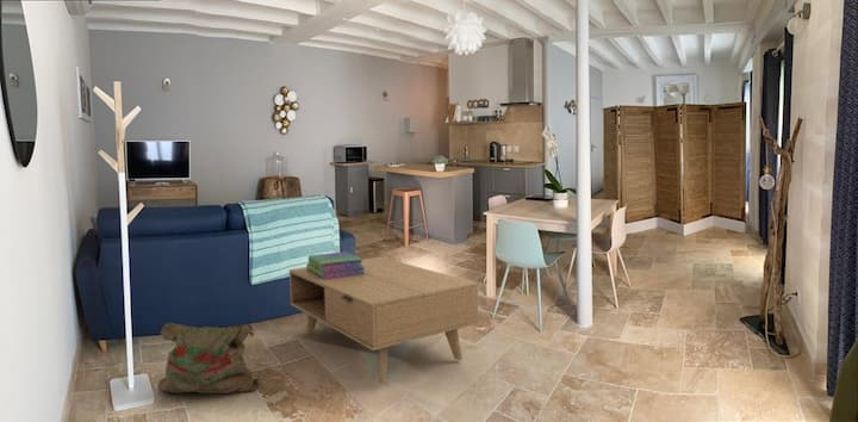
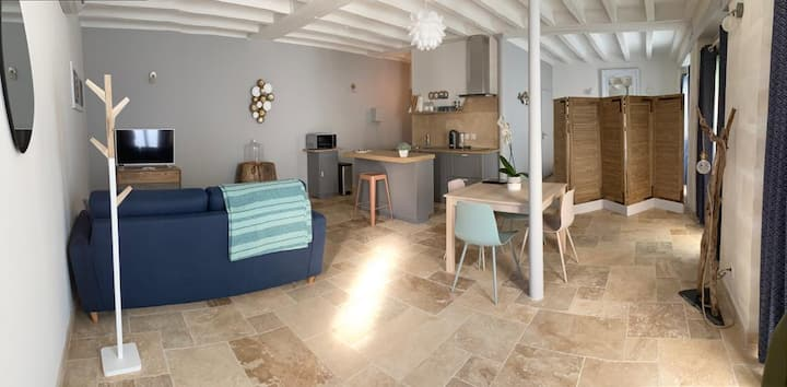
- coffee table (375, 311)
- bag (206, 355)
- stack of books (335, 263)
